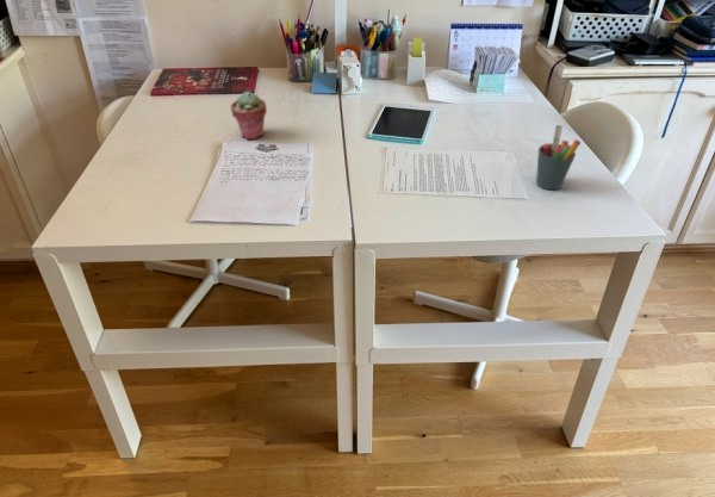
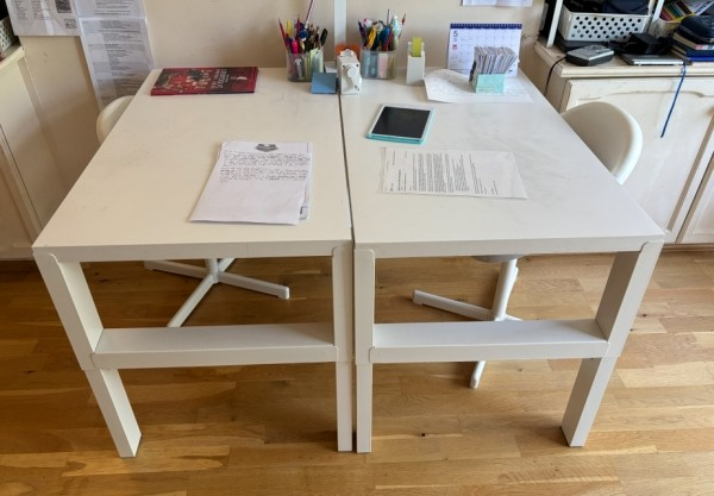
- pen holder (555, 159)
- potted succulent (249, 113)
